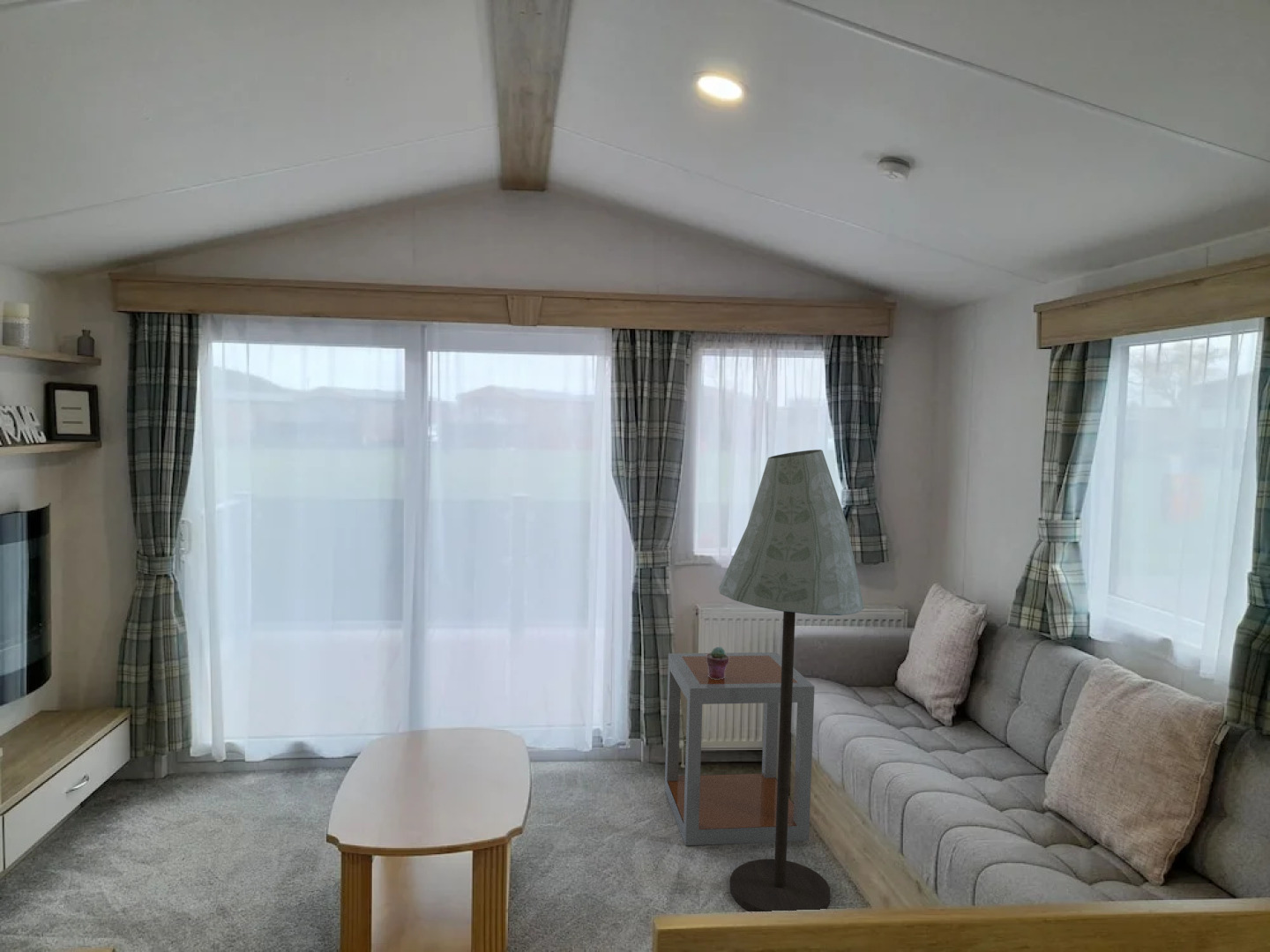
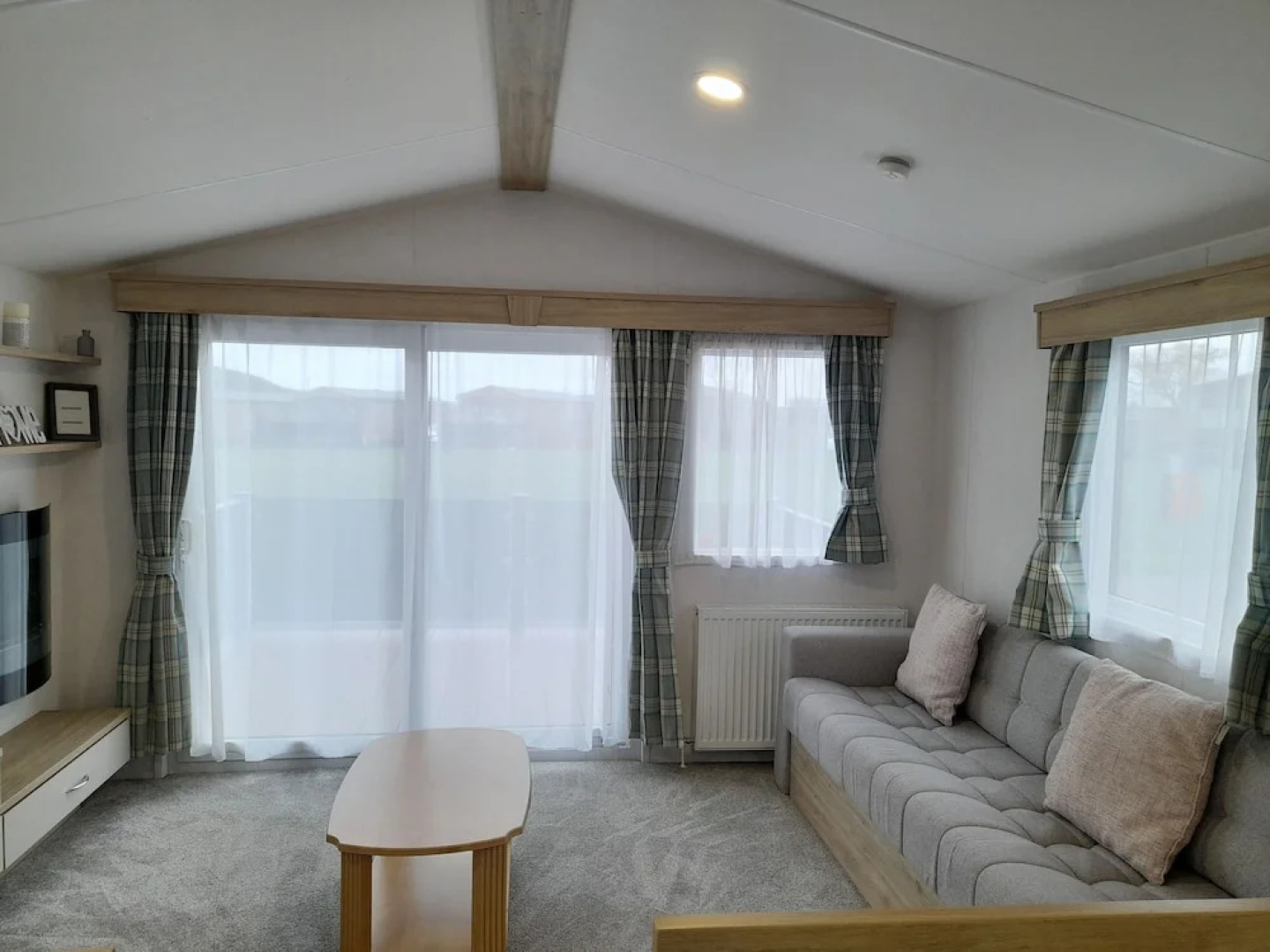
- side table (763, 741)
- potted succulent (717, 661)
- floor lamp (787, 673)
